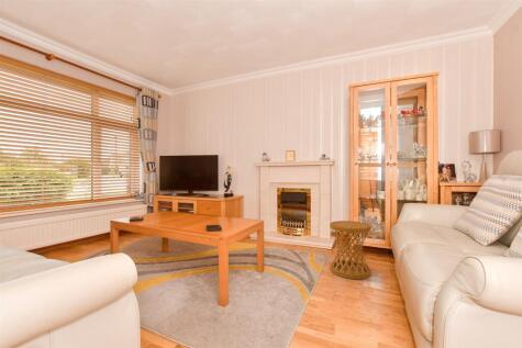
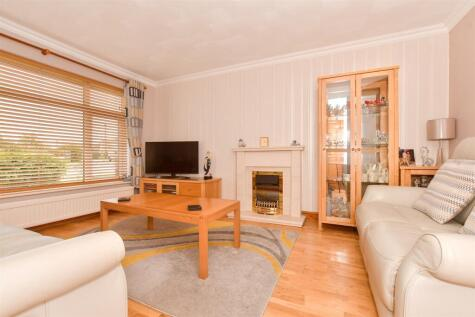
- side table (351, 247)
